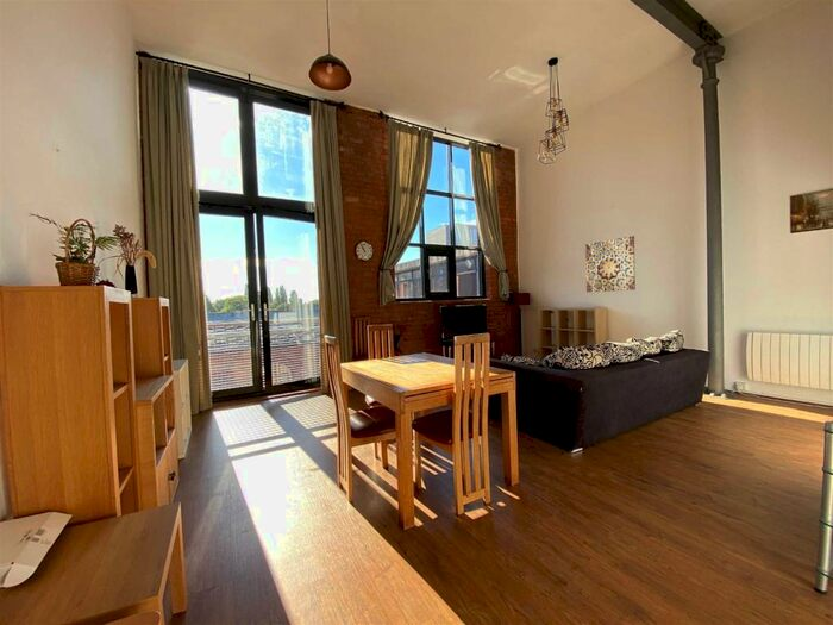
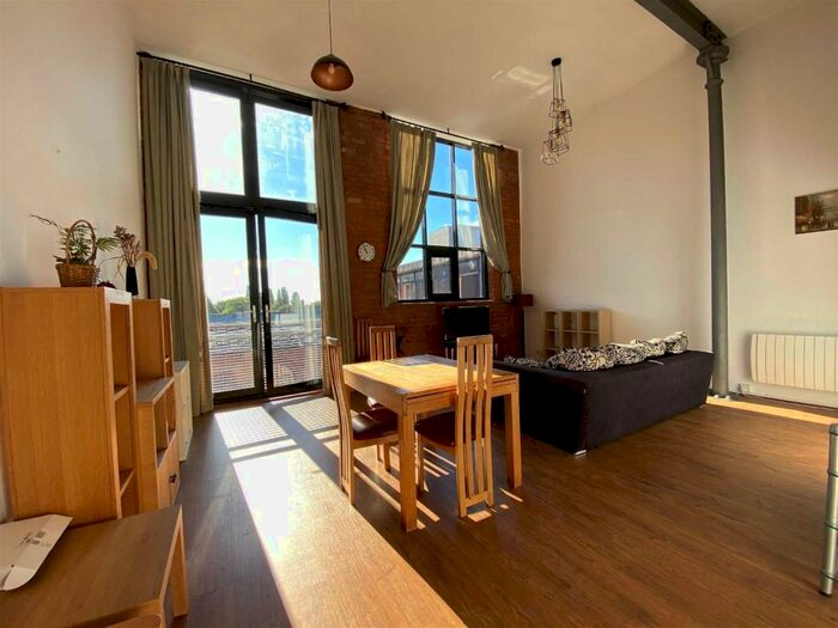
- wall art (608, 265)
